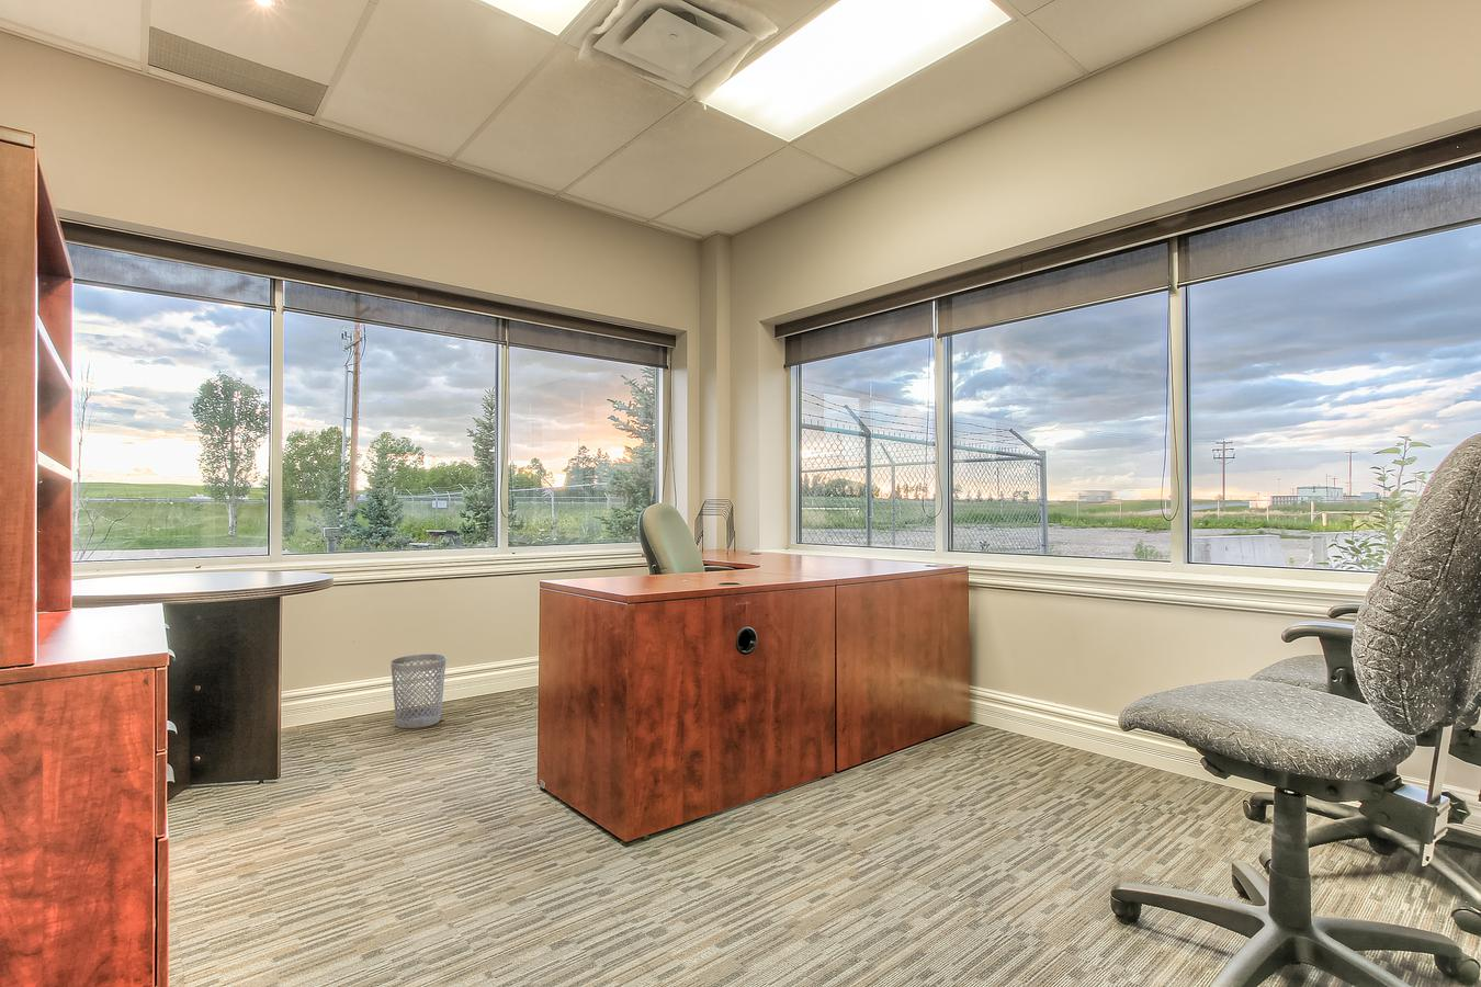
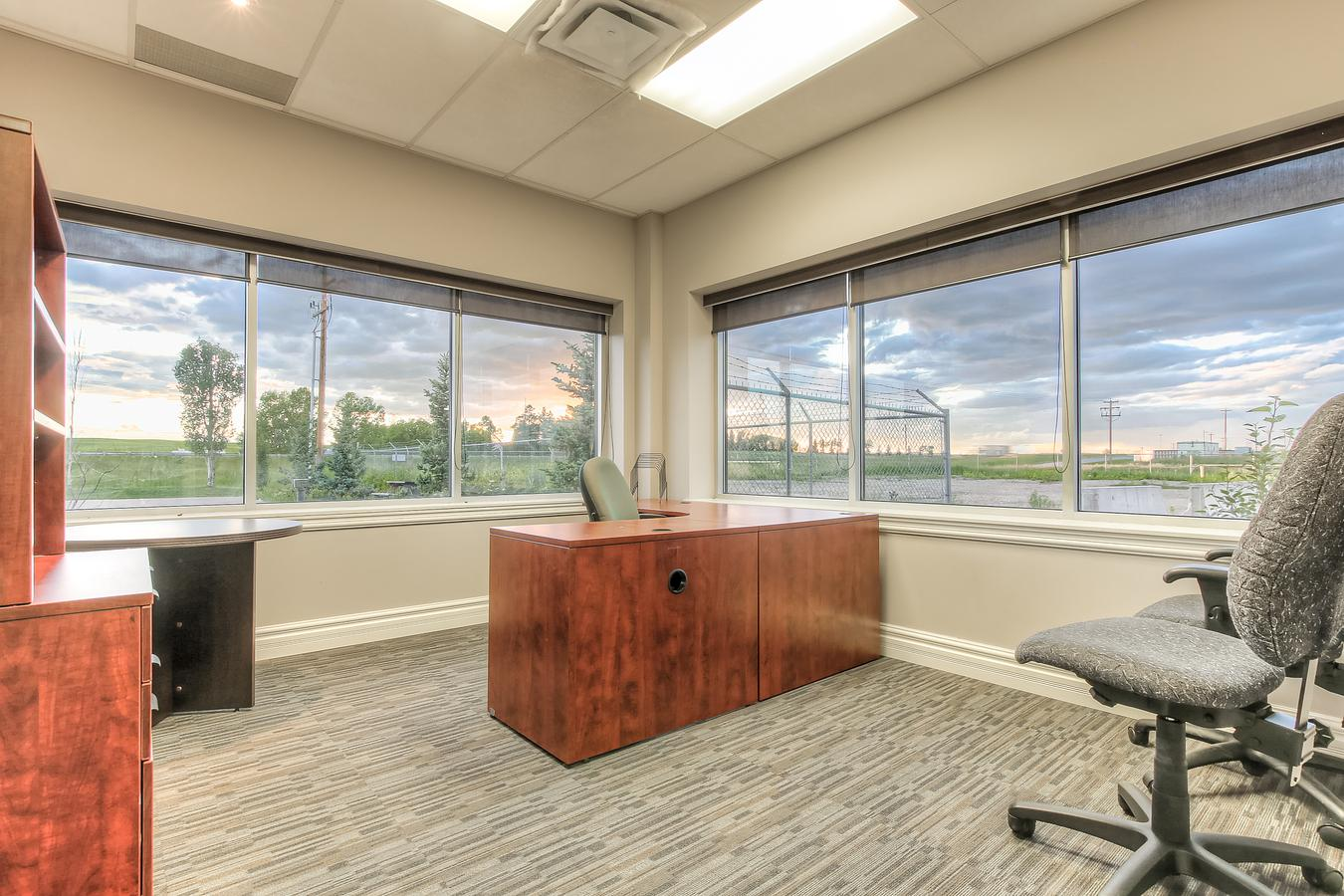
- wastebasket (418, 691)
